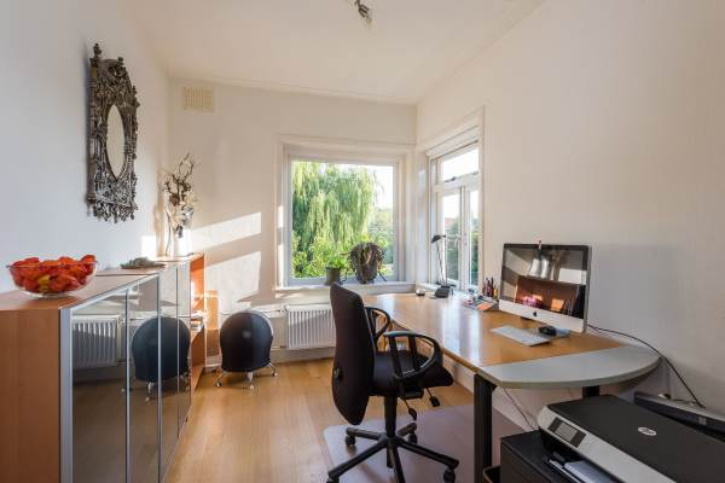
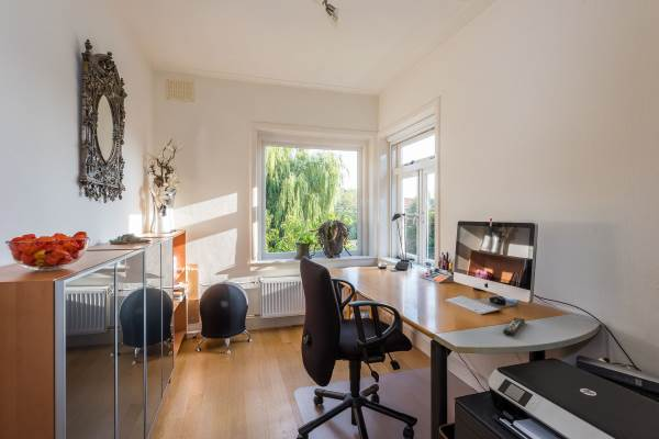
+ remote control (514, 325)
